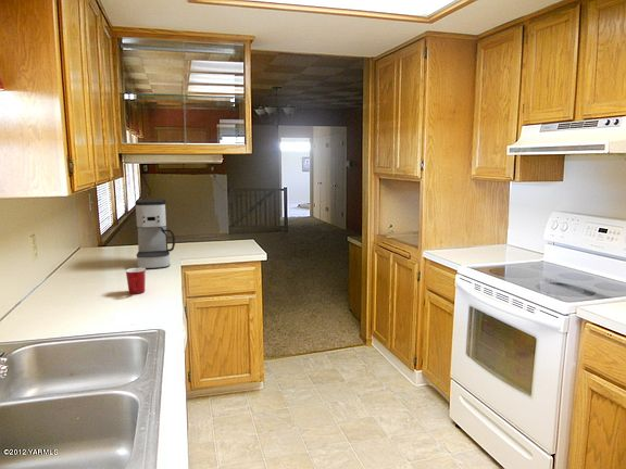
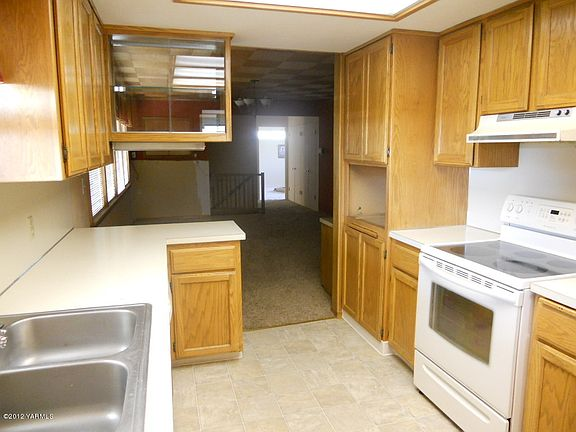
- mug (135, 281)
- coffee maker (154, 232)
